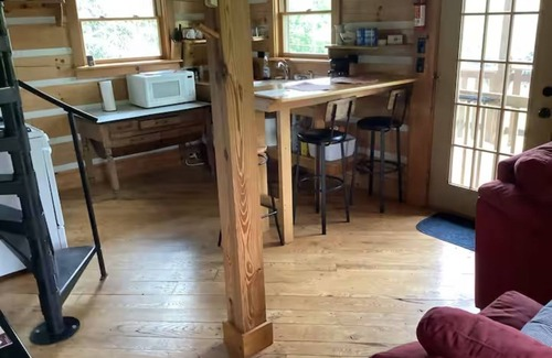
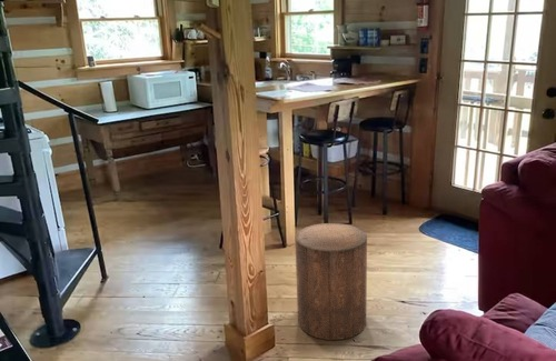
+ stool (331, 279)
